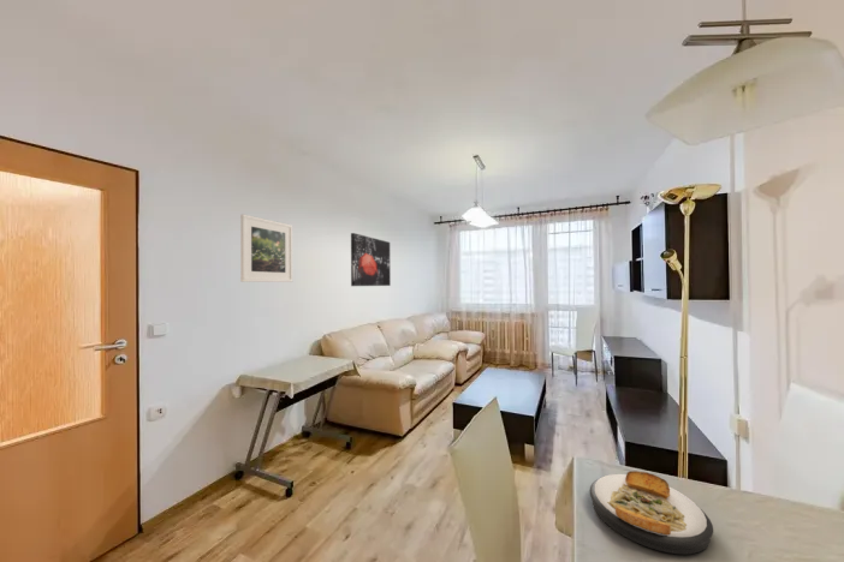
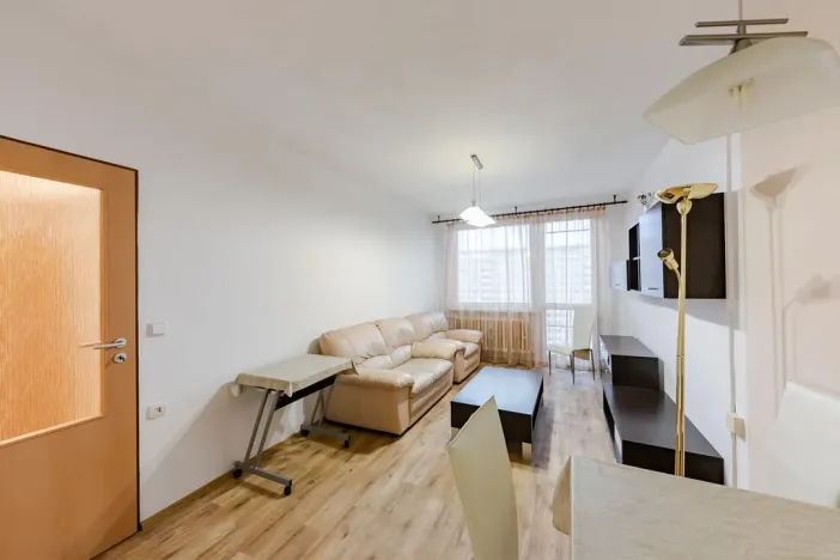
- wall art (372, 262)
- plate (646, 503)
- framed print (268, 251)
